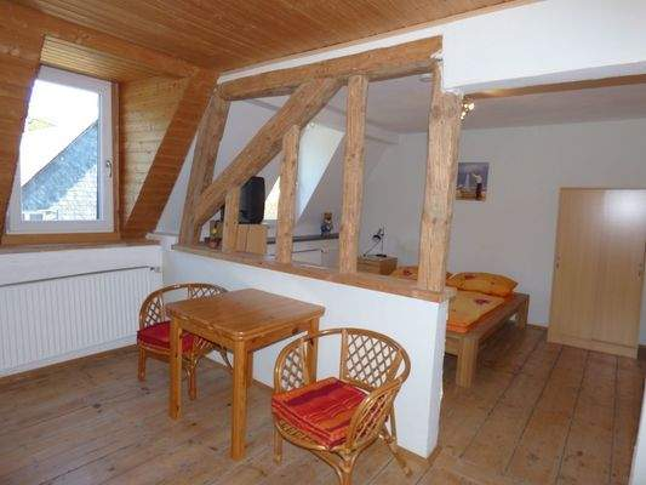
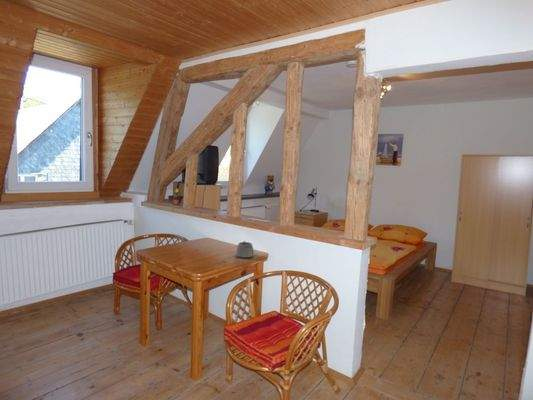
+ mug (246, 248)
